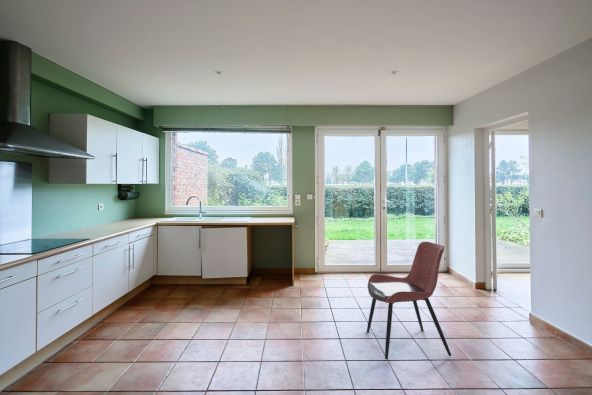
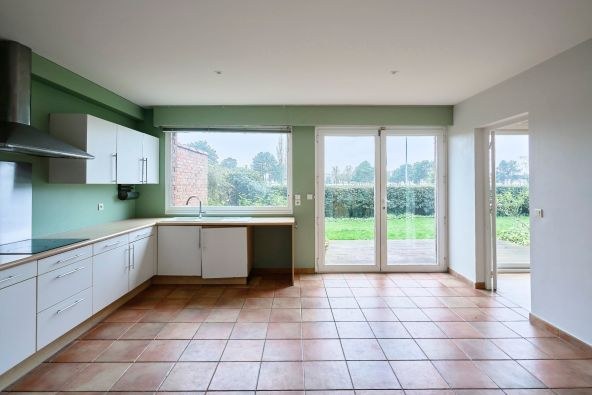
- dining chair (405, 293)
